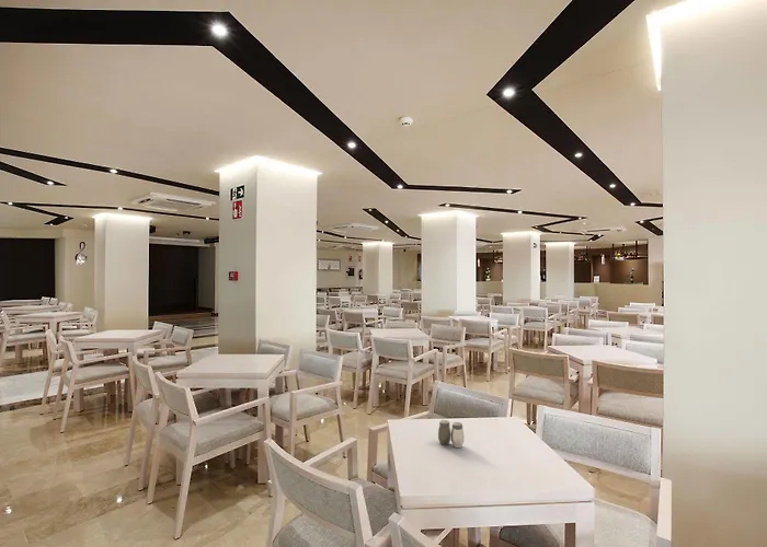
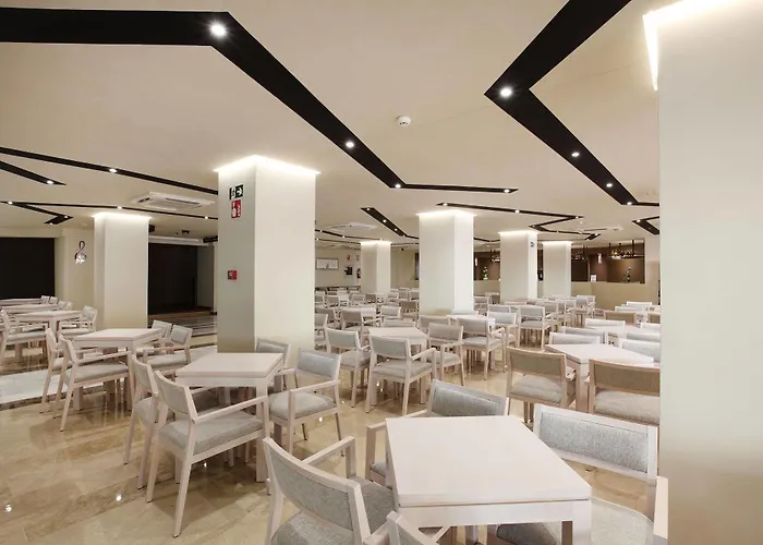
- salt and pepper shaker (451, 432)
